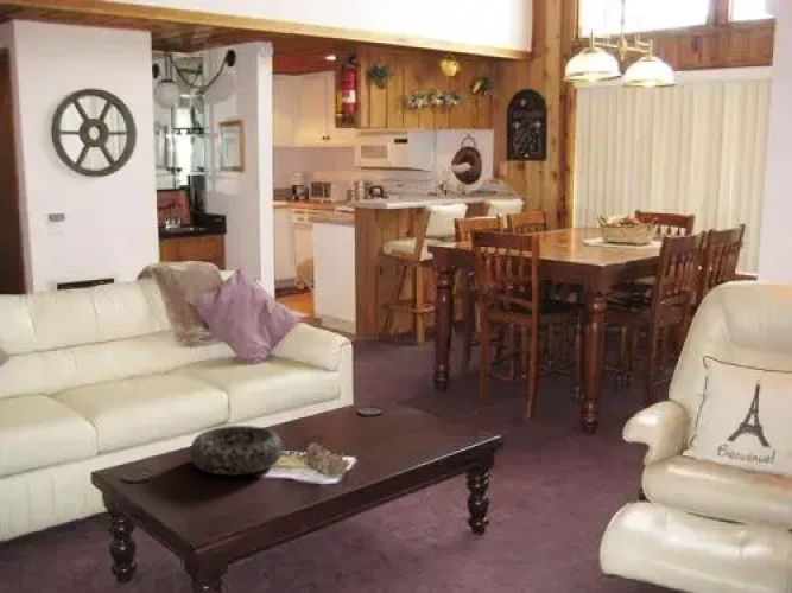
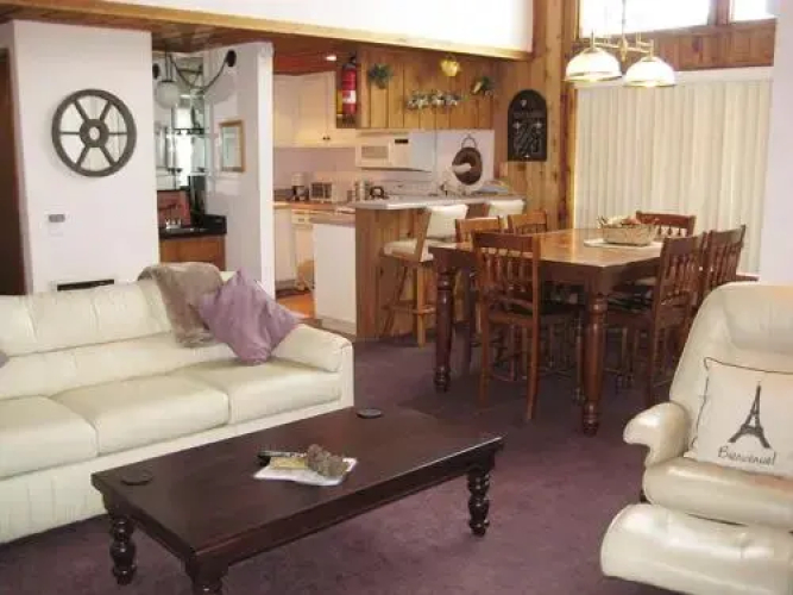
- decorative bowl (236, 449)
